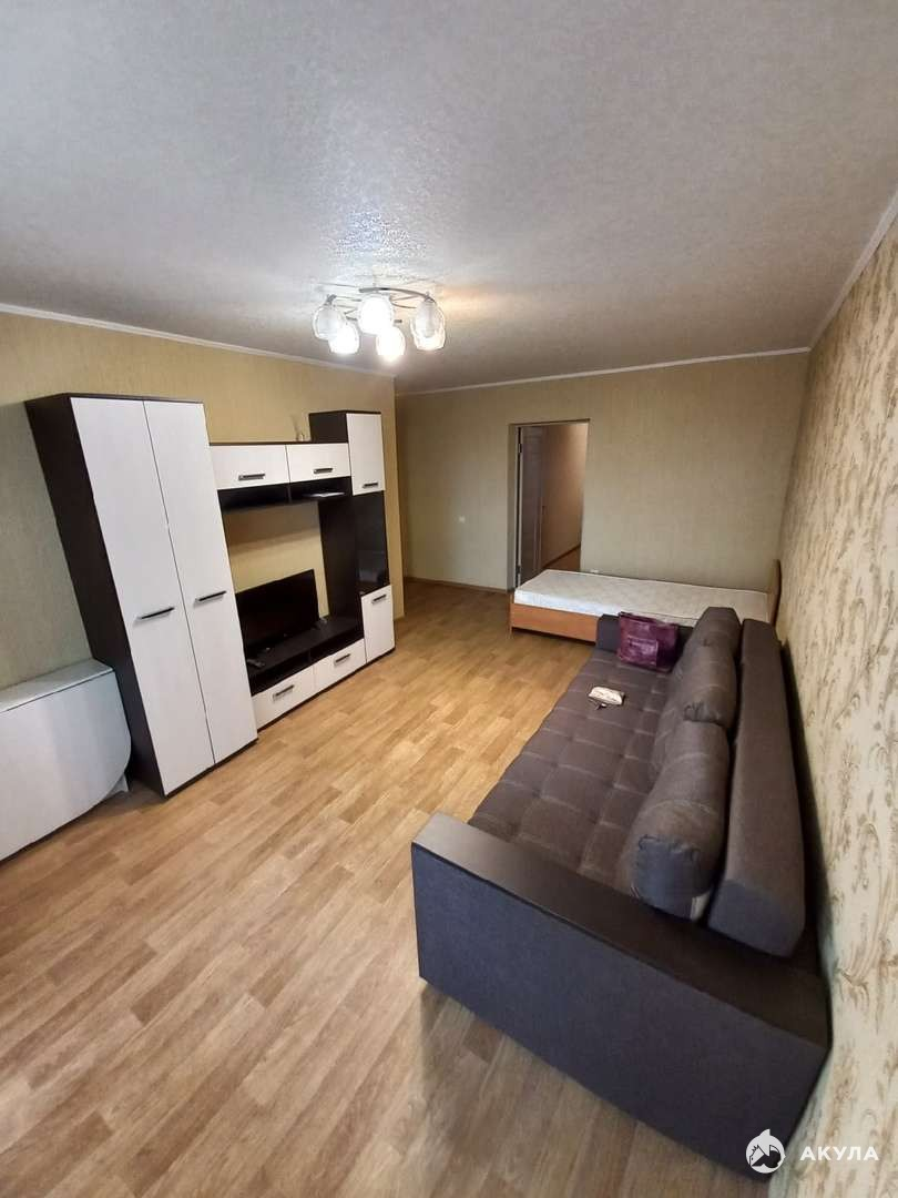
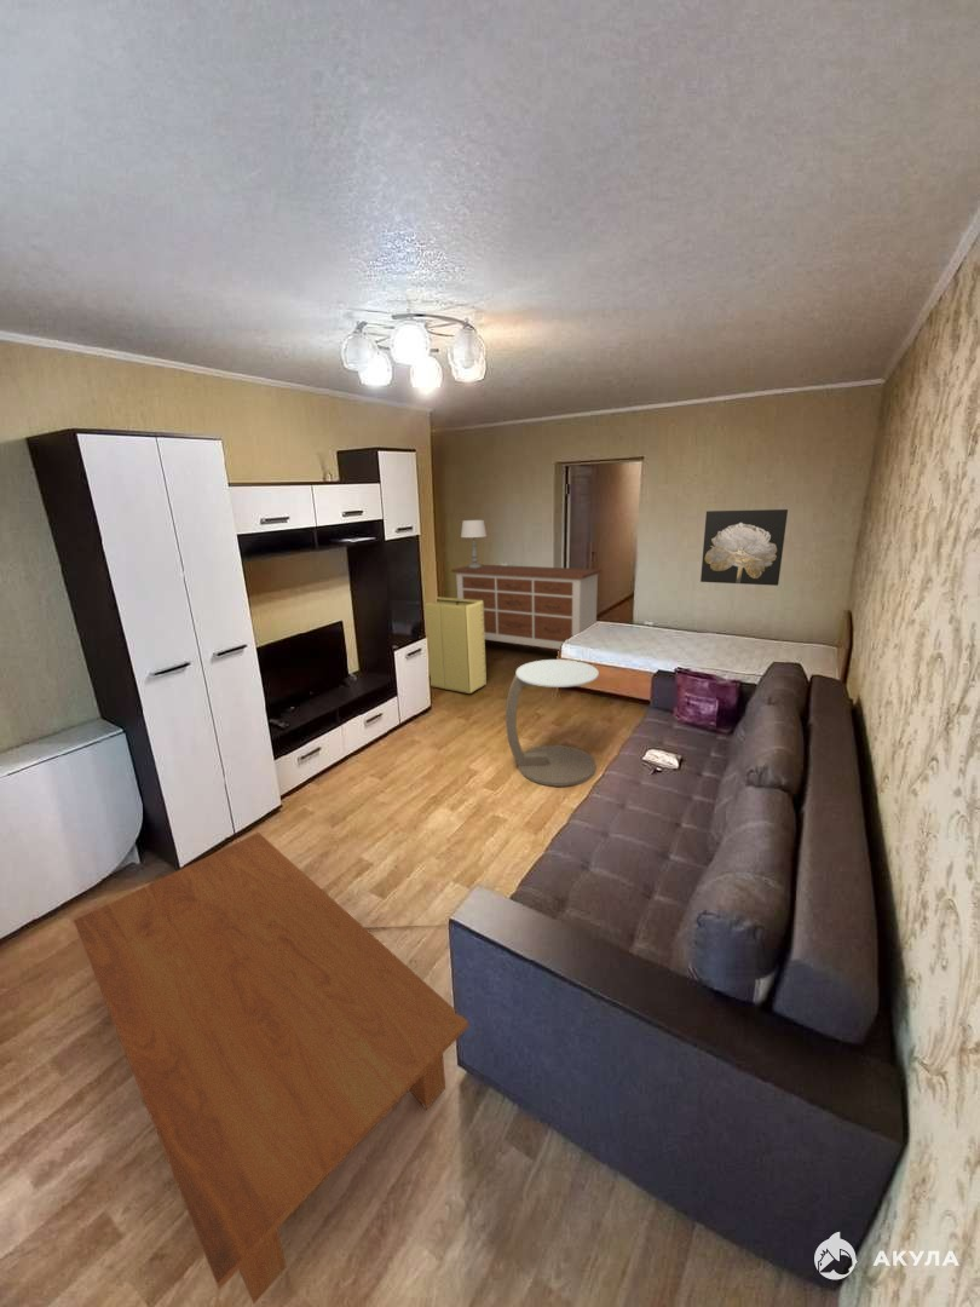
+ coffee table (253, 996)
+ laundry hamper (451, 644)
+ wall art (742, 547)
+ dresser (524, 611)
+ table lamp (473, 543)
+ side table (550, 745)
